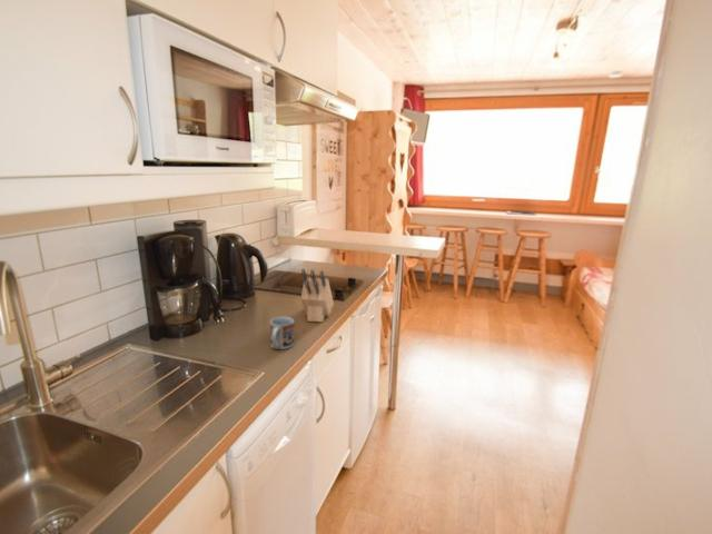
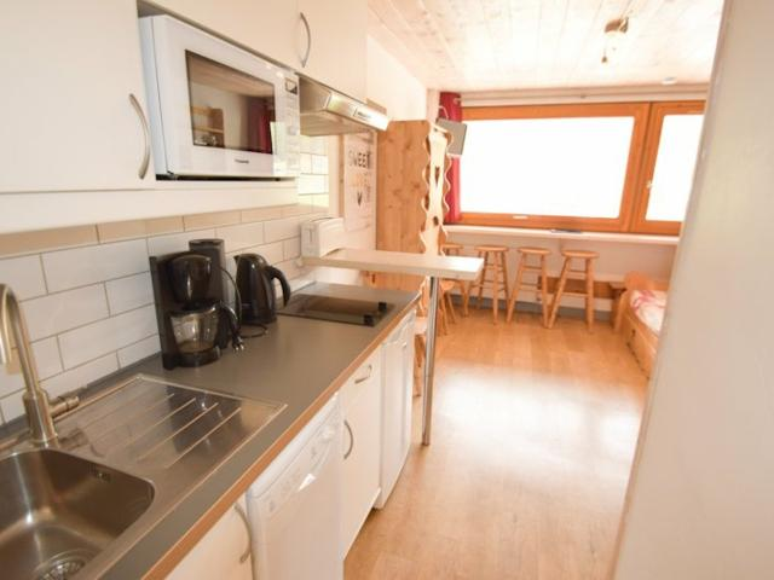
- knife block (317, 289)
- cup (280, 334)
